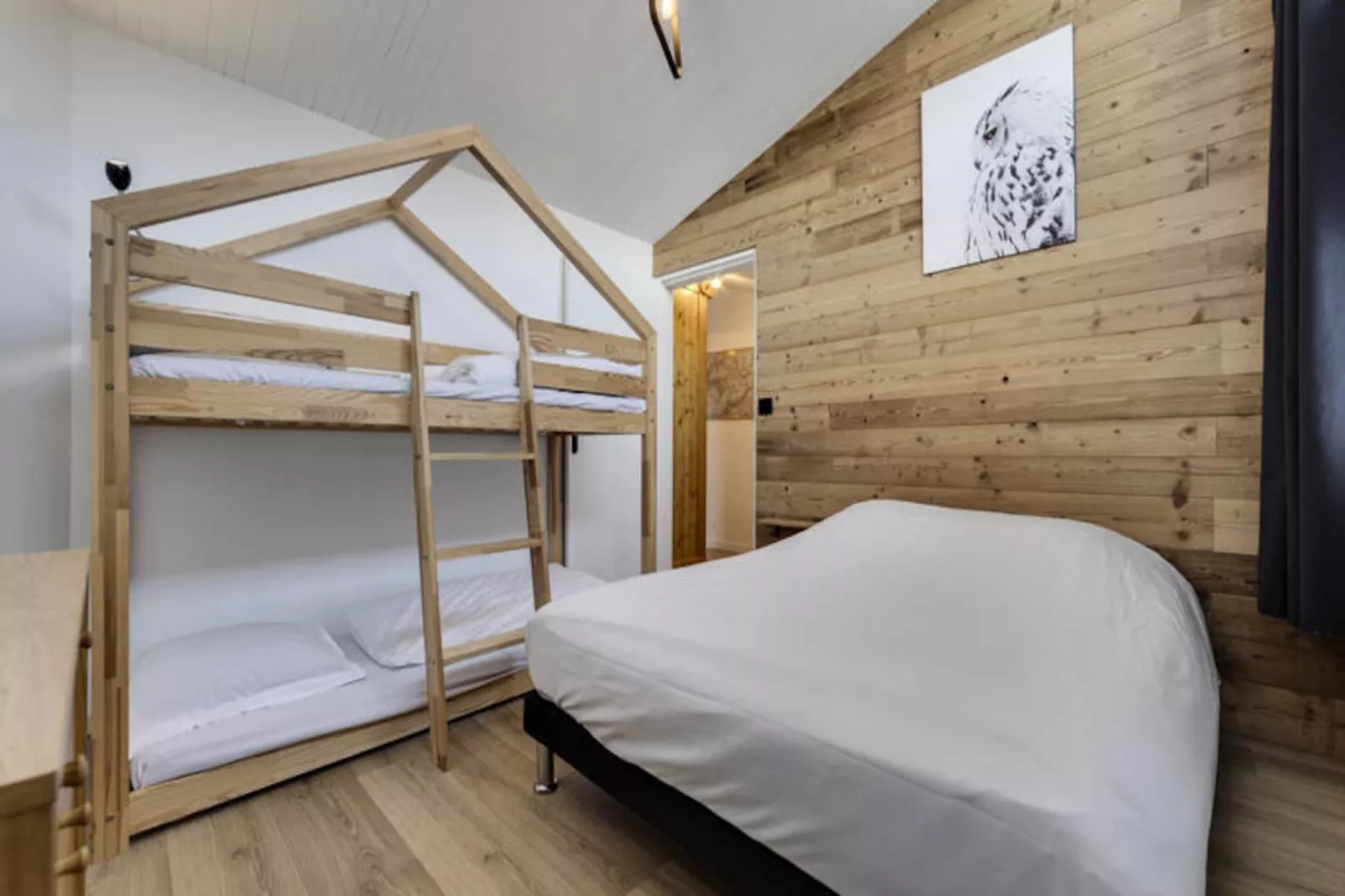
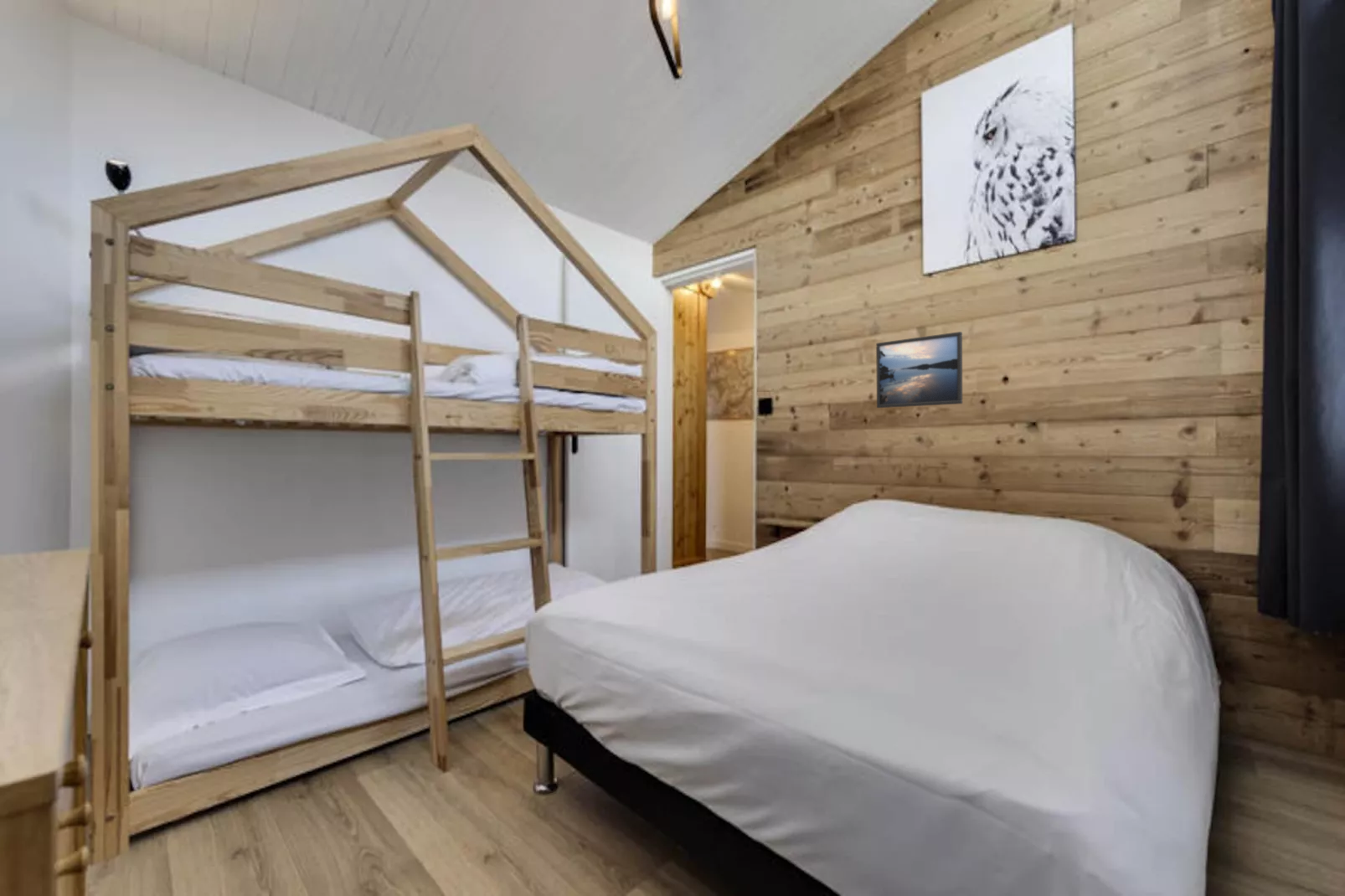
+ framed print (917, 372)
